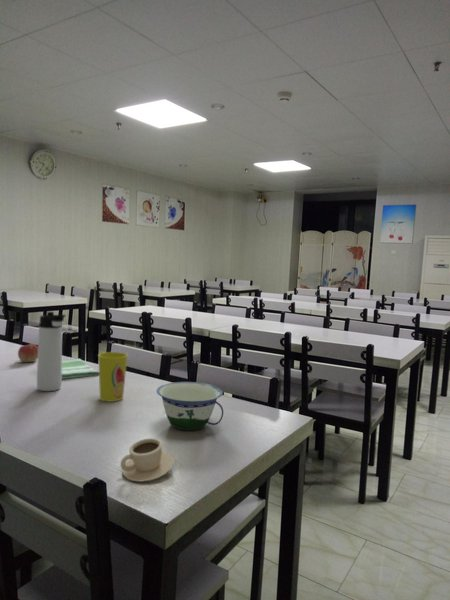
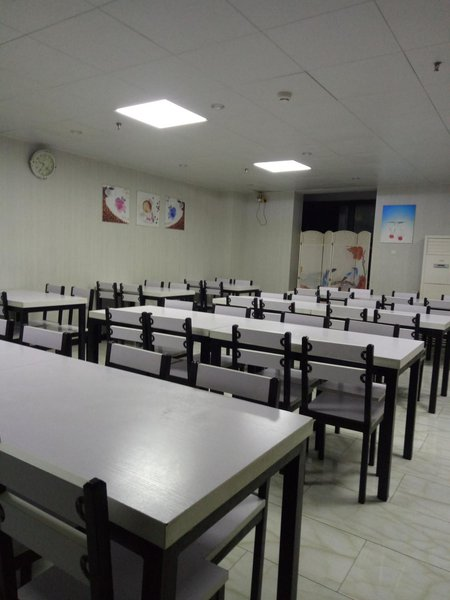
- apple (28, 352)
- thermos bottle (52, 351)
- cup (112, 376)
- bowl (190, 407)
- cup (147, 457)
- dish towel (69, 367)
